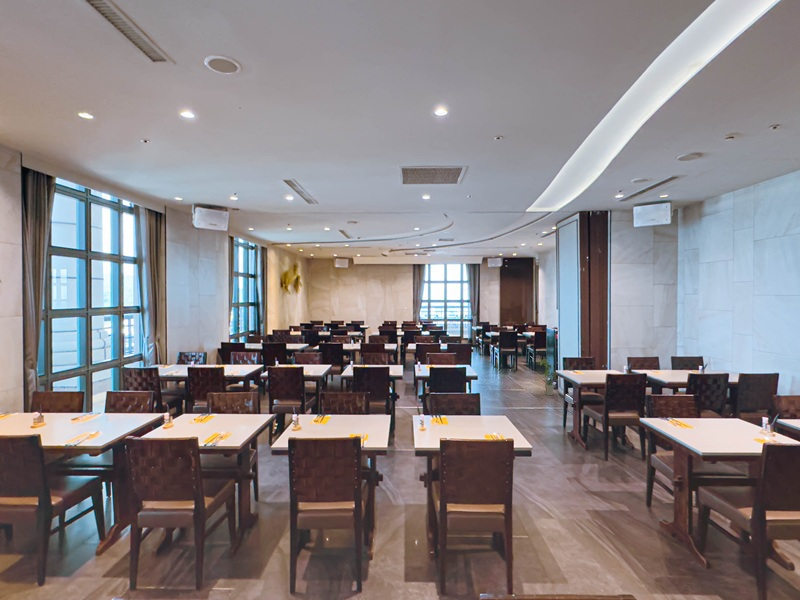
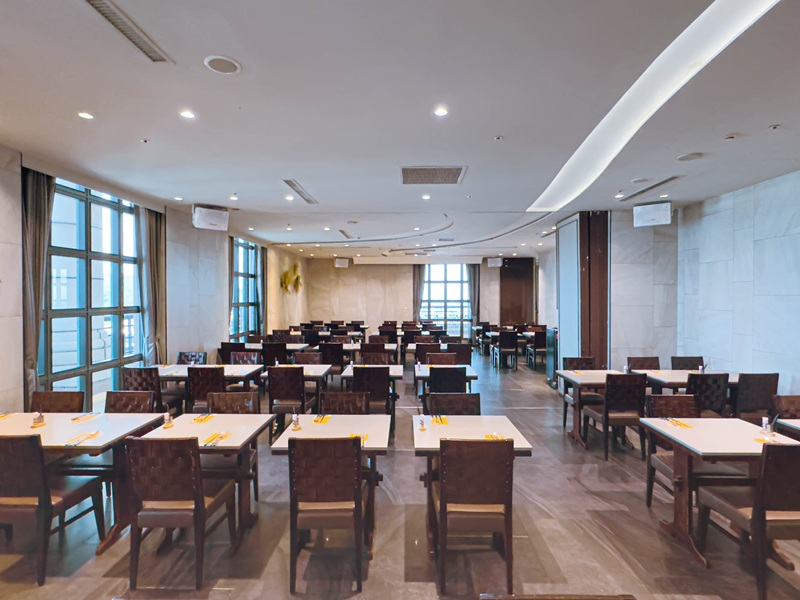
- house plant (547, 377)
